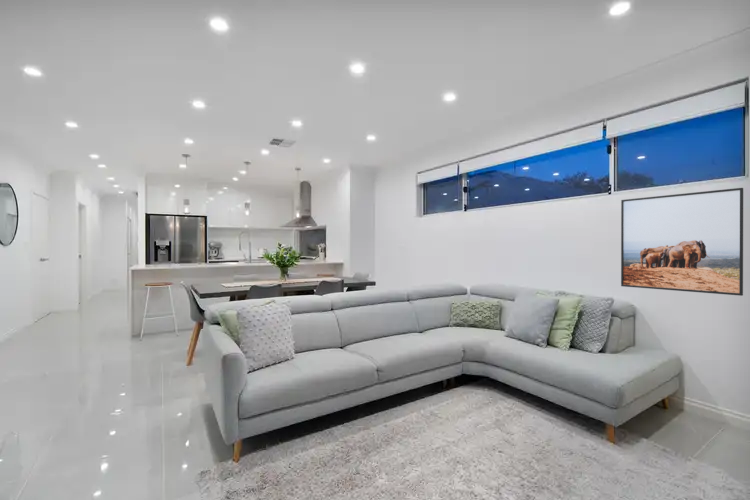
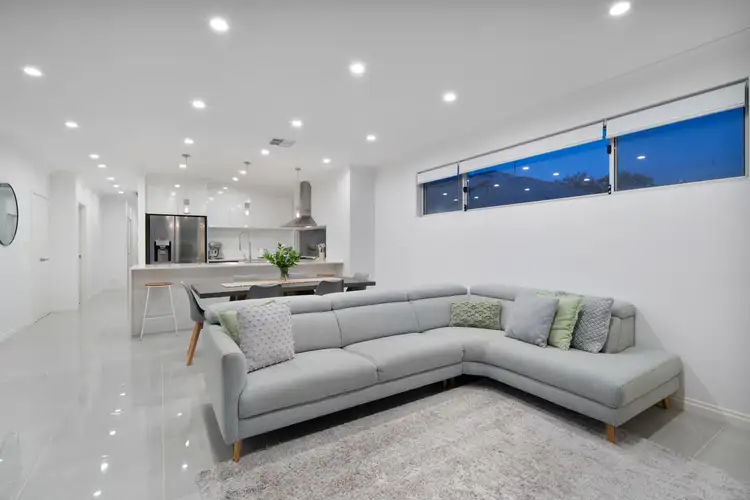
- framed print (675, 242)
